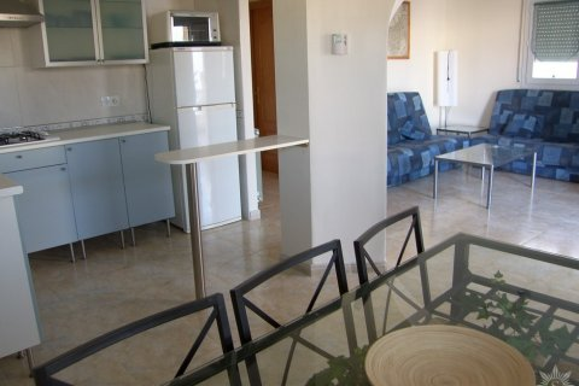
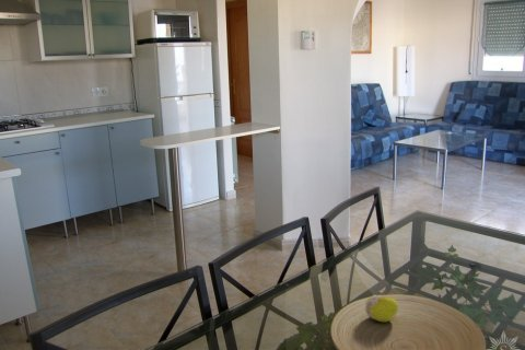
+ fruit (381, 306)
